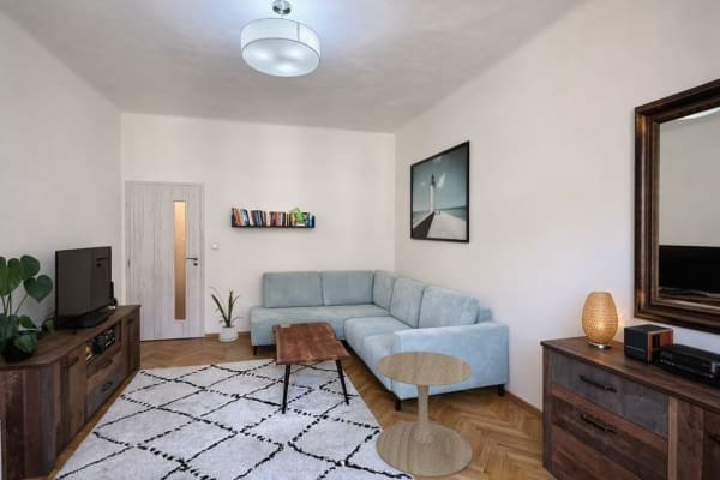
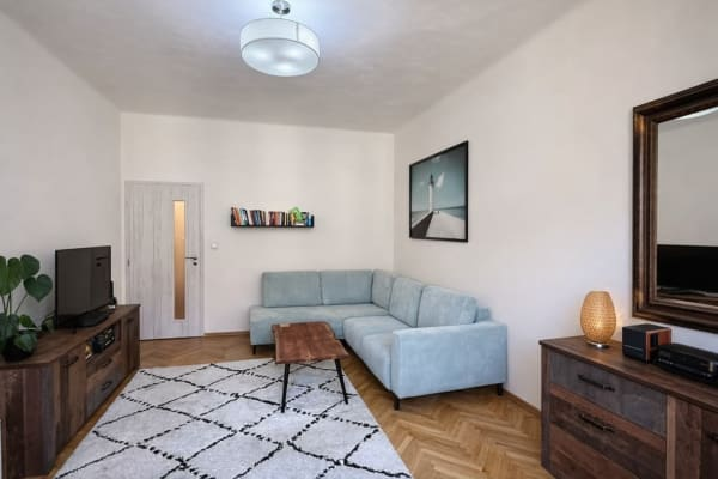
- house plant (226, 312)
- side table (422, 406)
